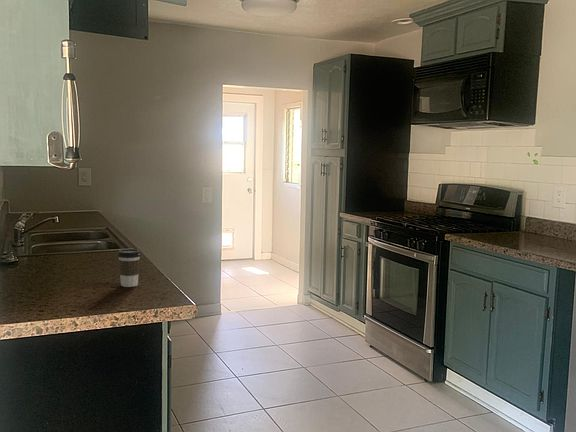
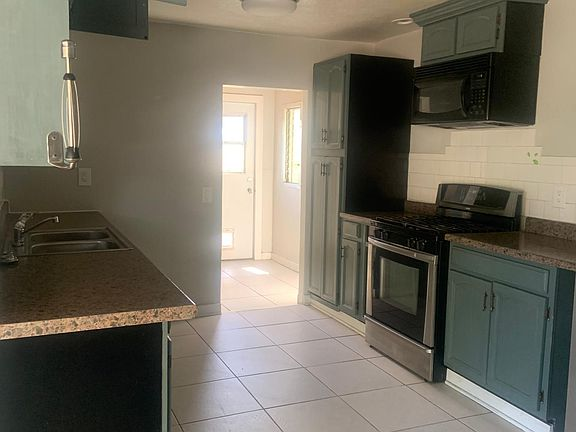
- coffee cup (129, 268)
